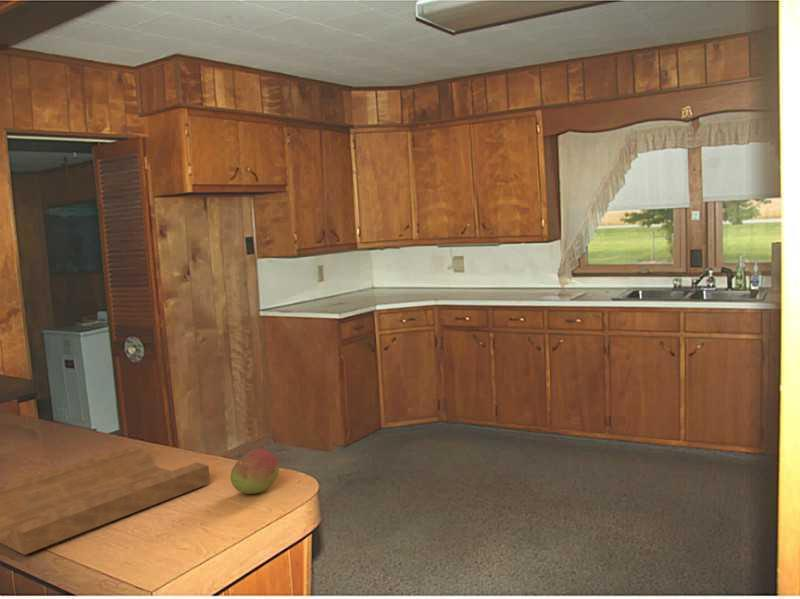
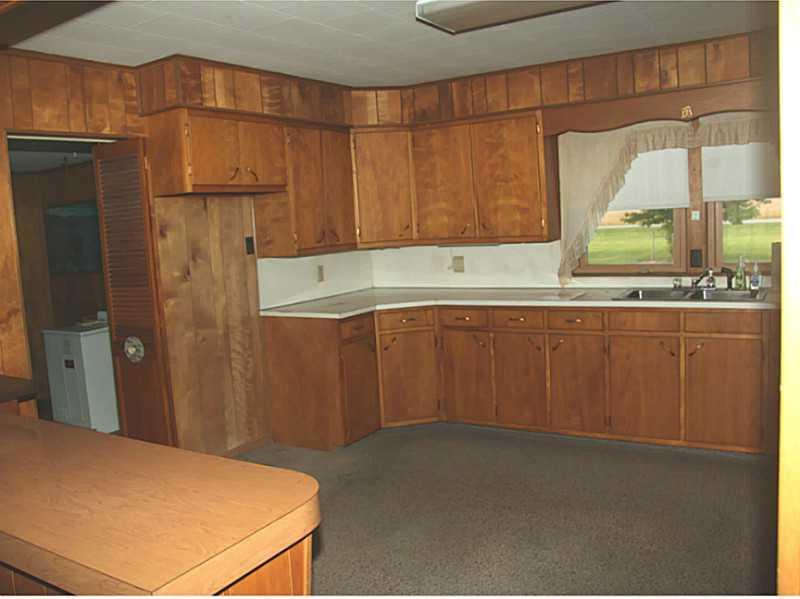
- cutting board (87, 491)
- fruit (255, 471)
